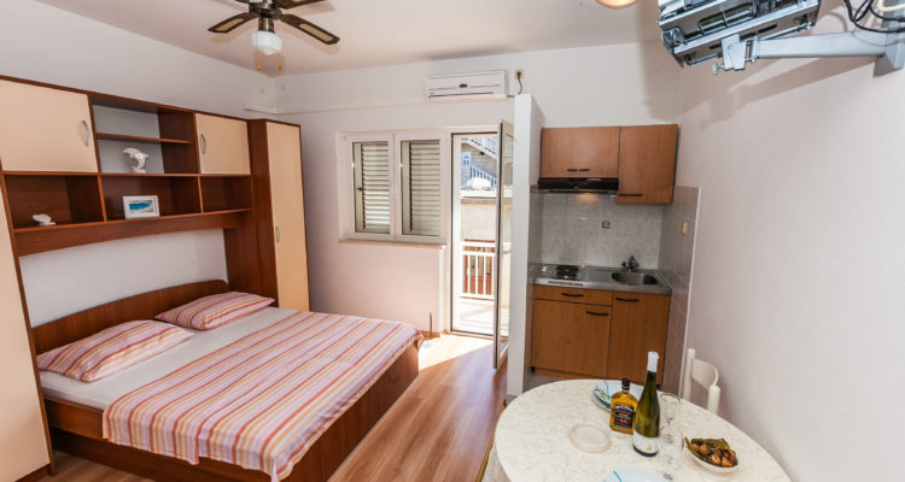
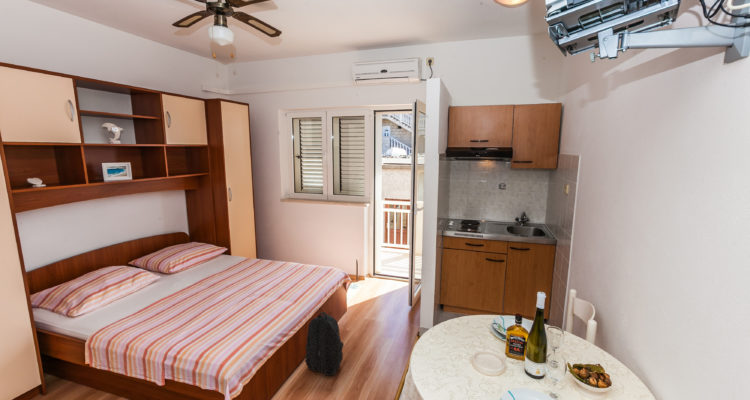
+ backpack (324, 340)
